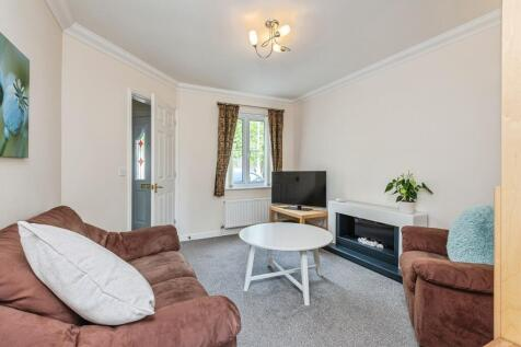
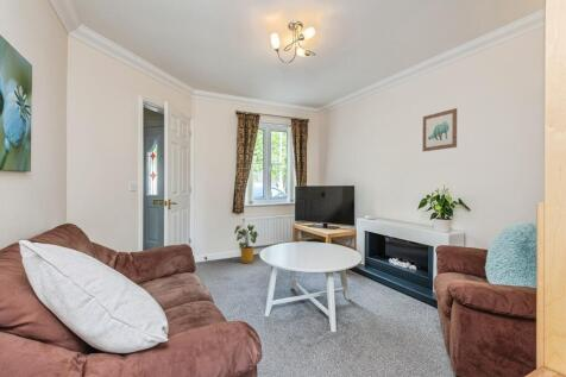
+ wall art (439, 131)
+ house plant (246, 243)
